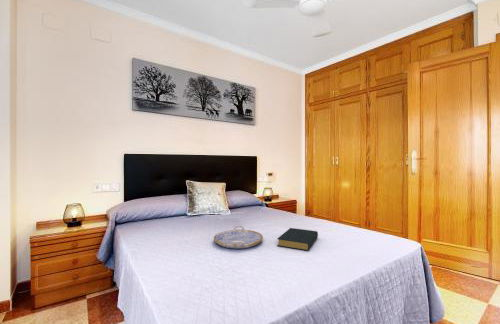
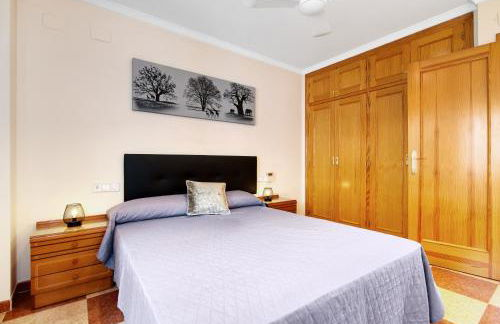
- serving tray (238, 237)
- hardback book (298, 238)
